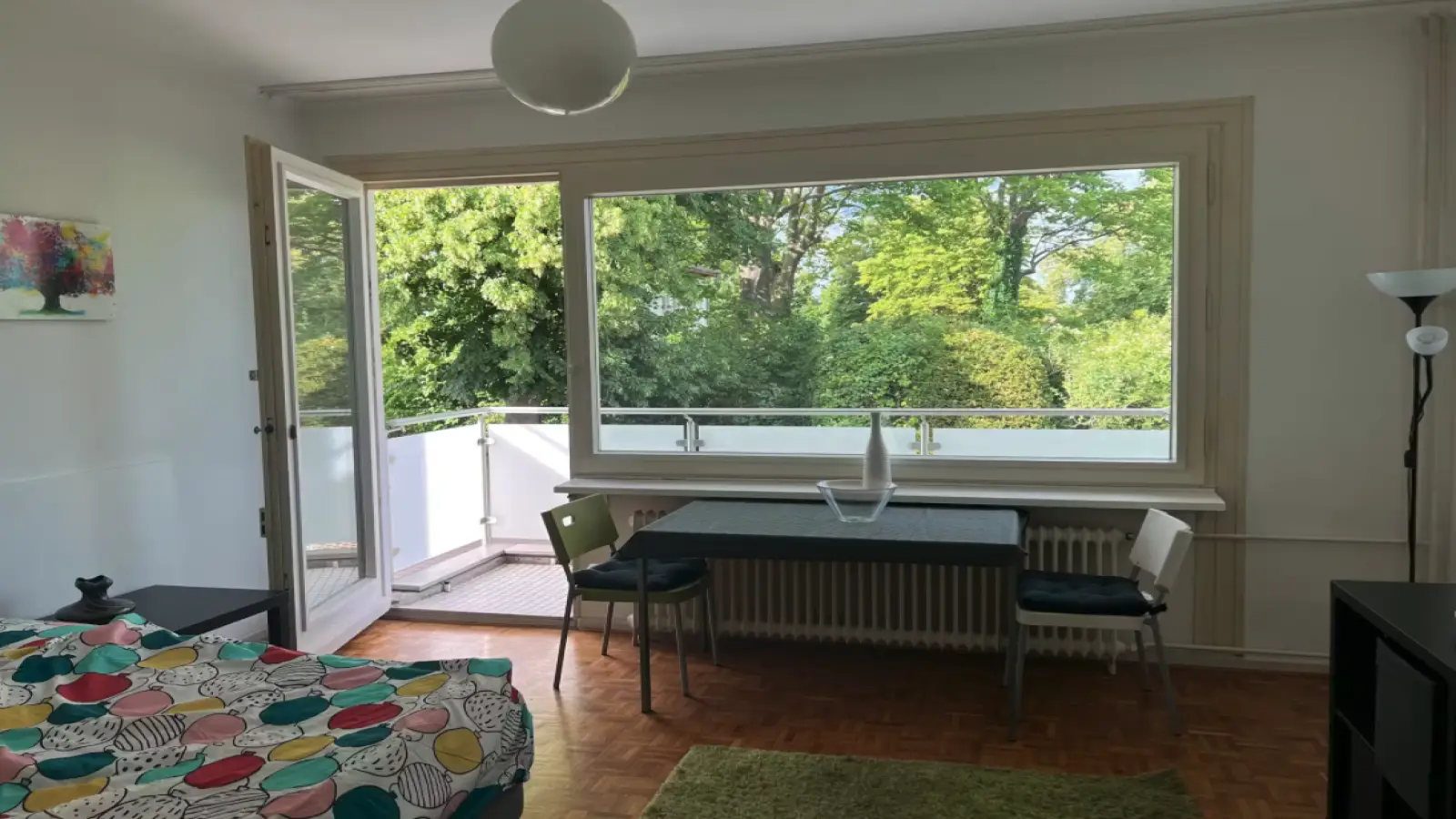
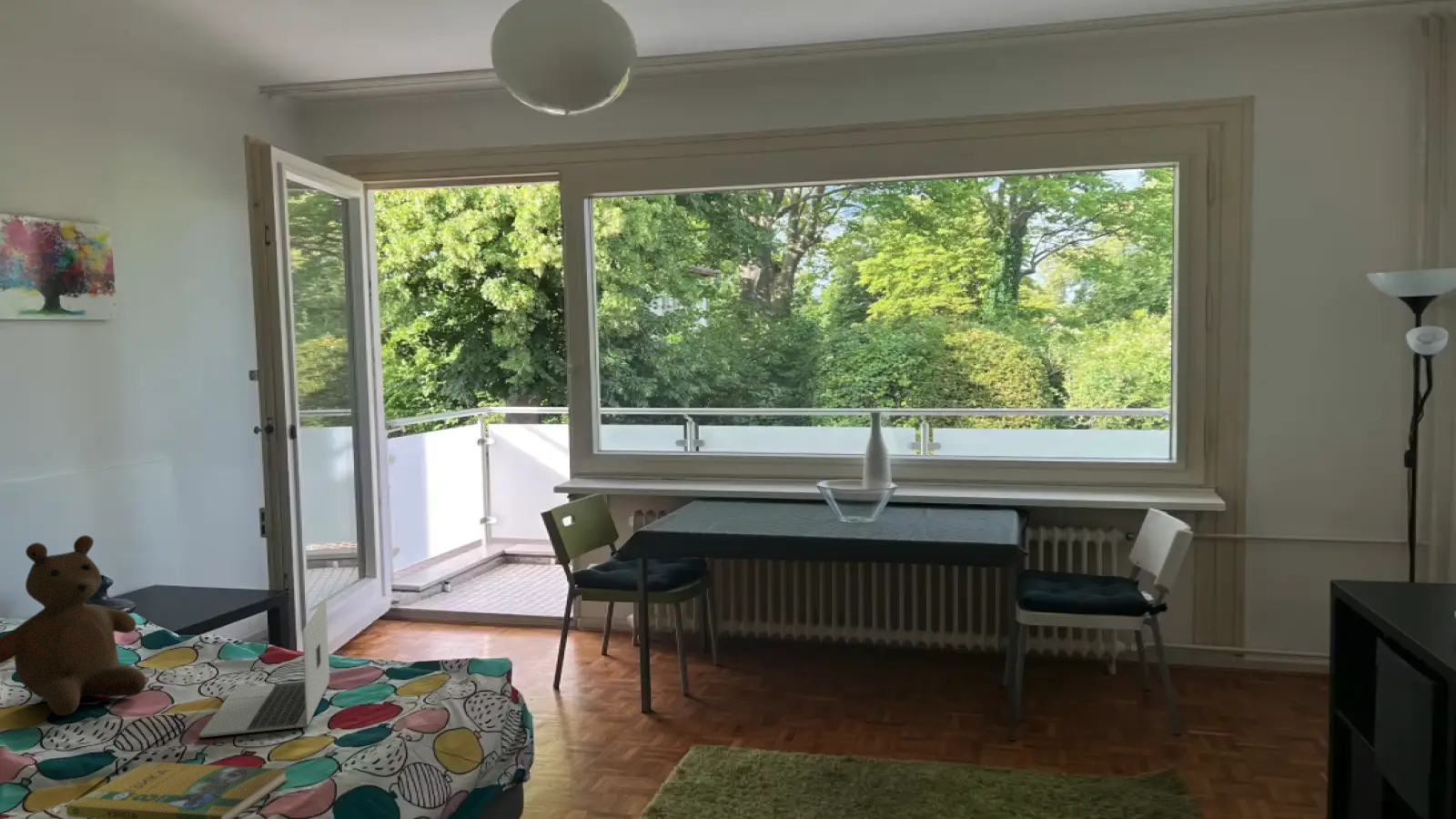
+ laptop (270, 684)
+ teddy bear (76, 620)
+ booklet (181, 792)
